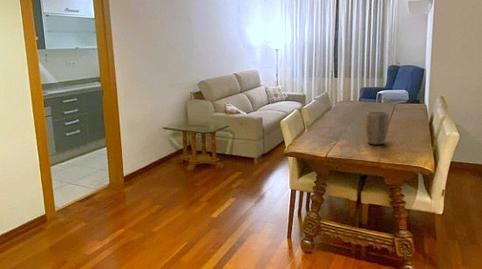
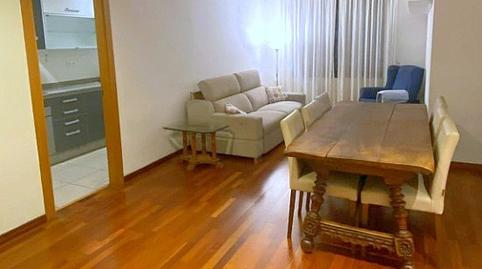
- plant pot (377, 127)
